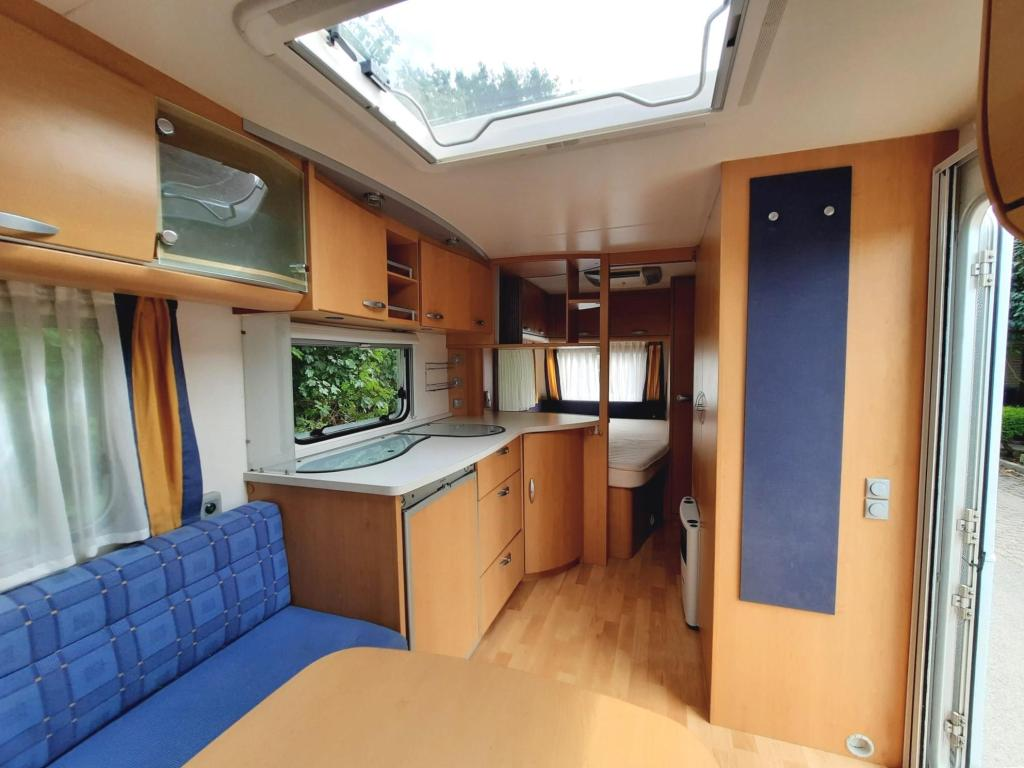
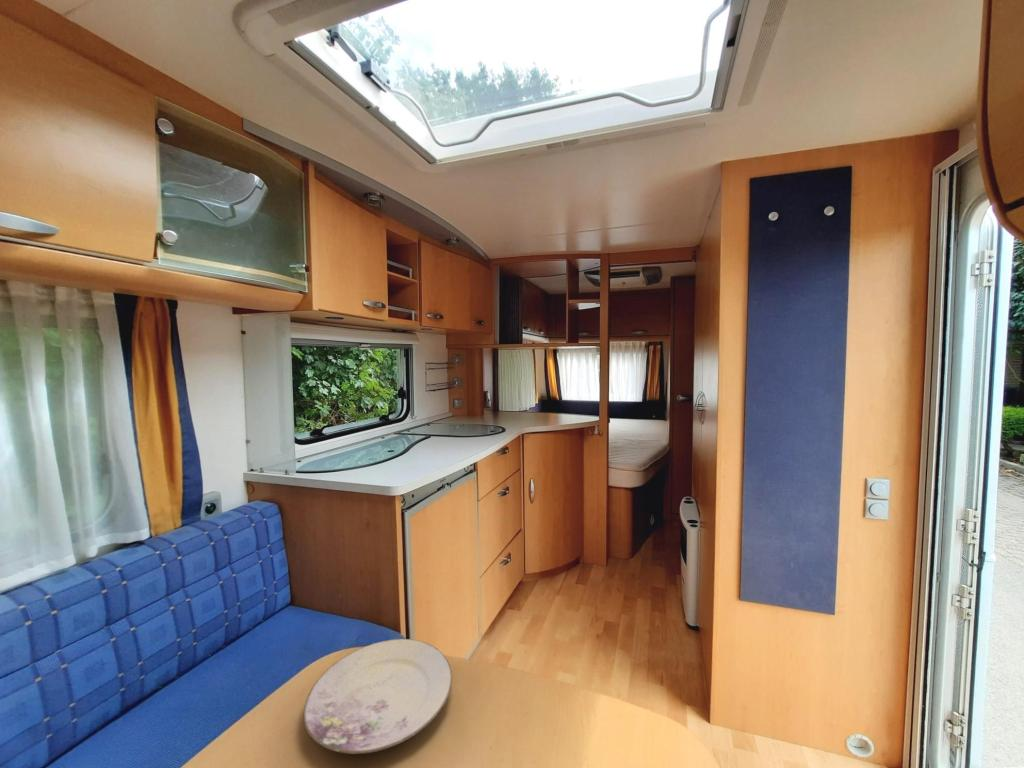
+ plate (382, 693)
